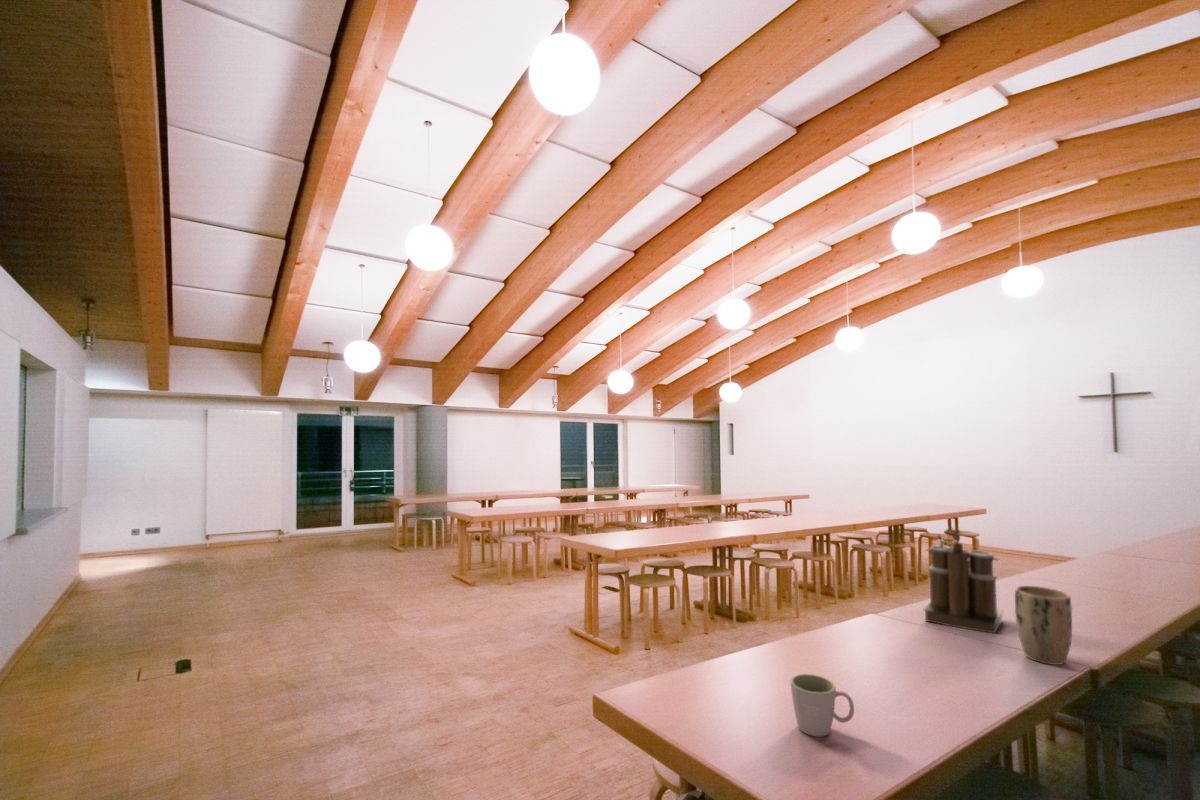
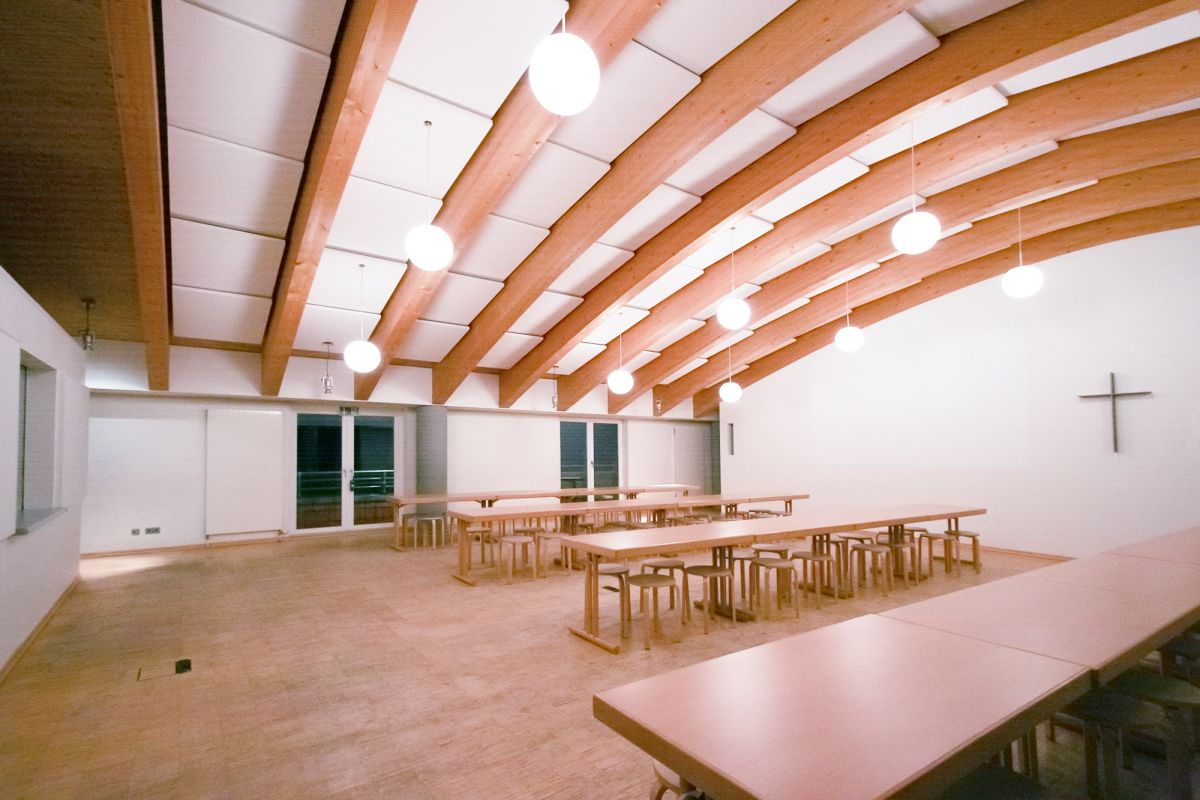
- plant pot (1043, 624)
- mug (821, 707)
- coffee maker (961, 573)
